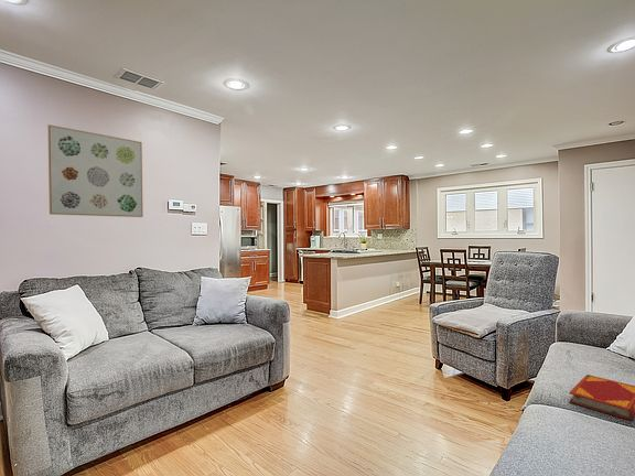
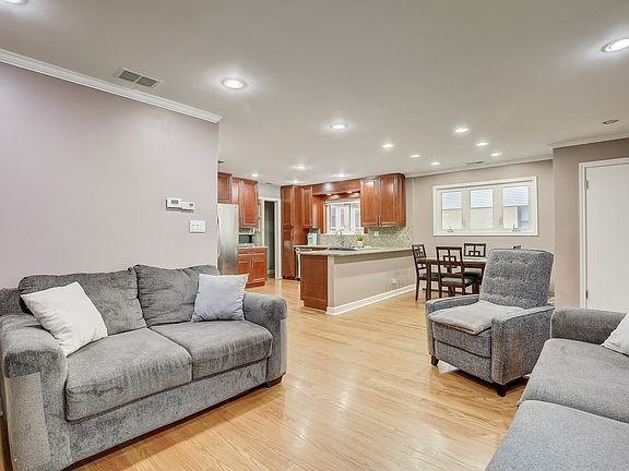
- hardback book (606, 394)
- wall art (99, 174)
